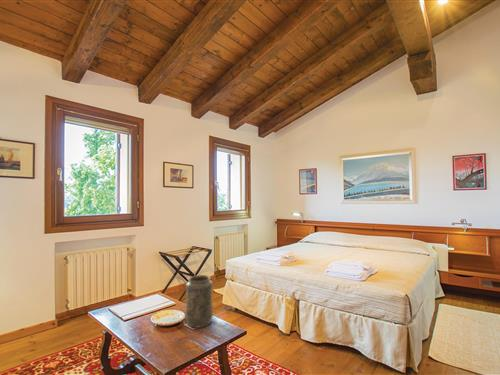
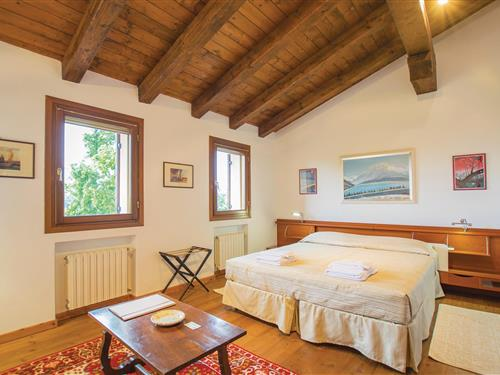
- decorative vase (199, 300)
